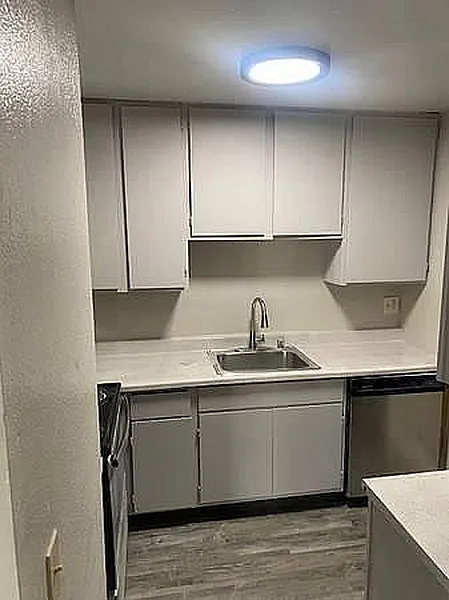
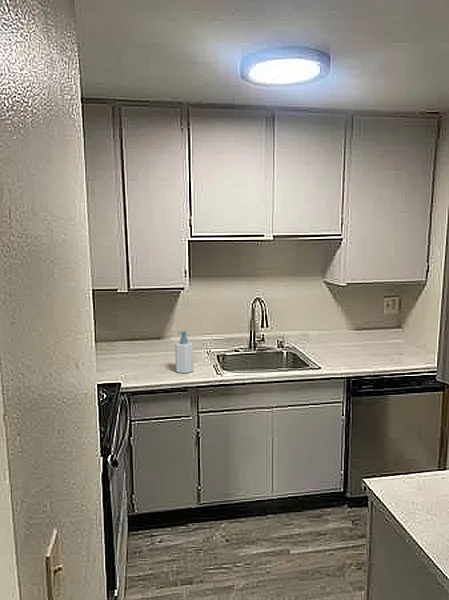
+ soap bottle (184, 351)
